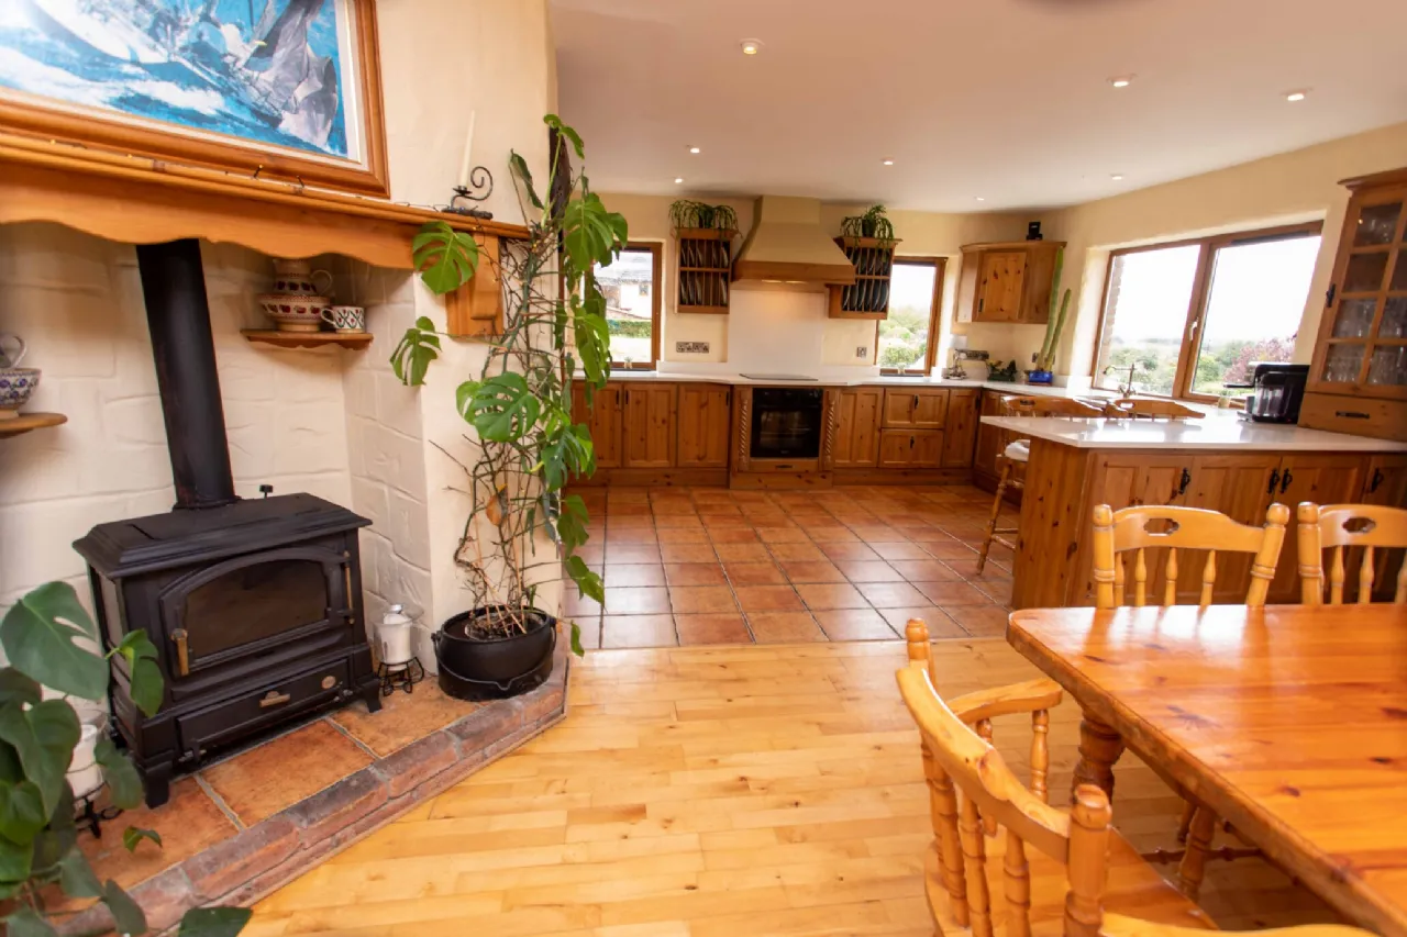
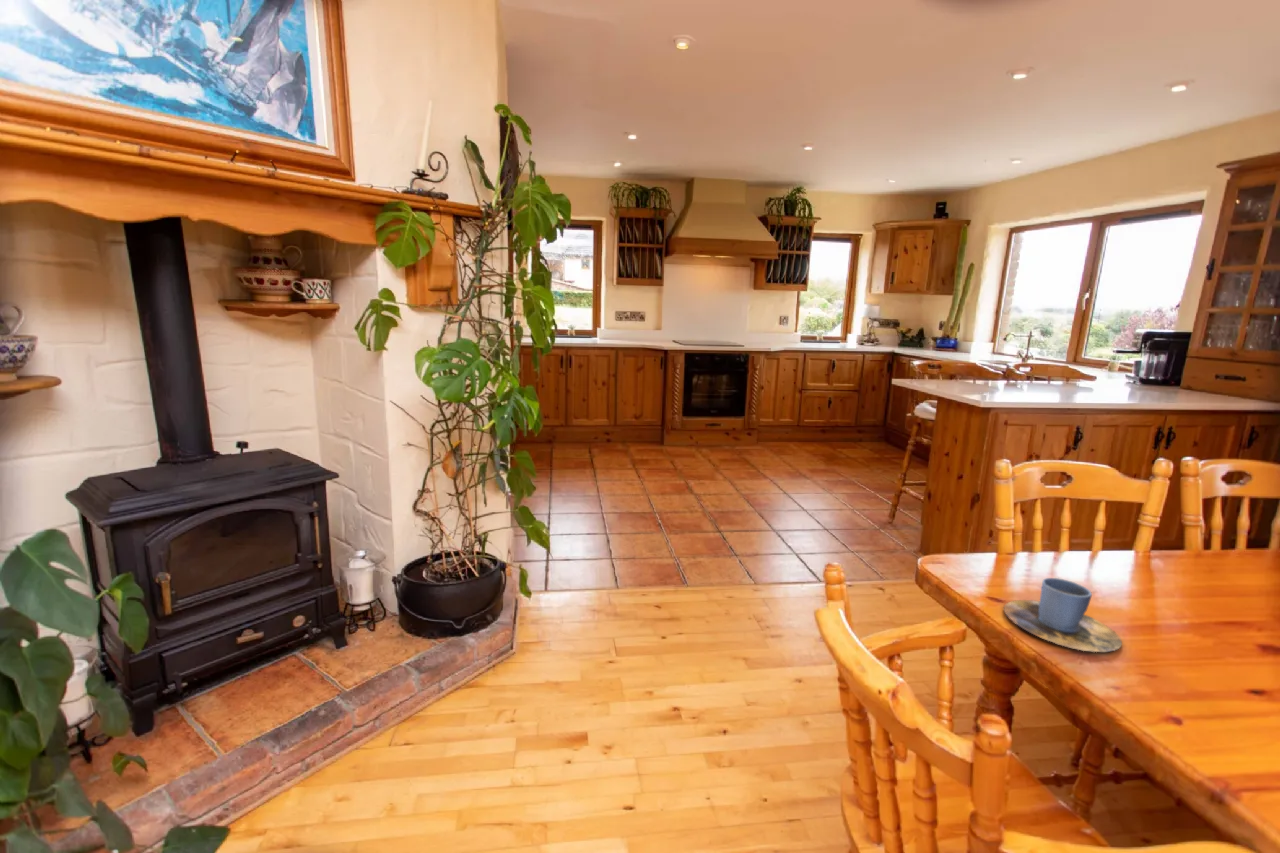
+ cup (1063, 605)
